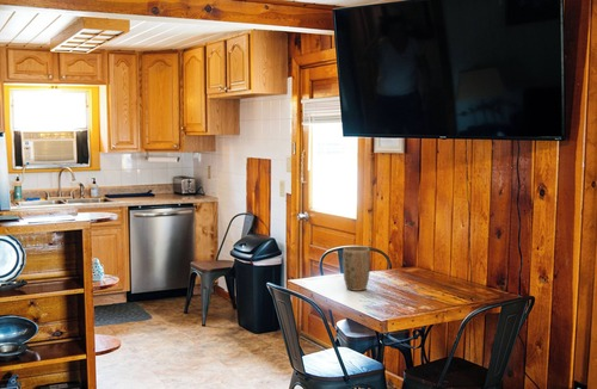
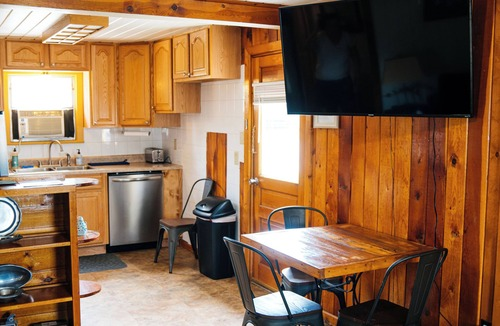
- plant pot (356, 268)
